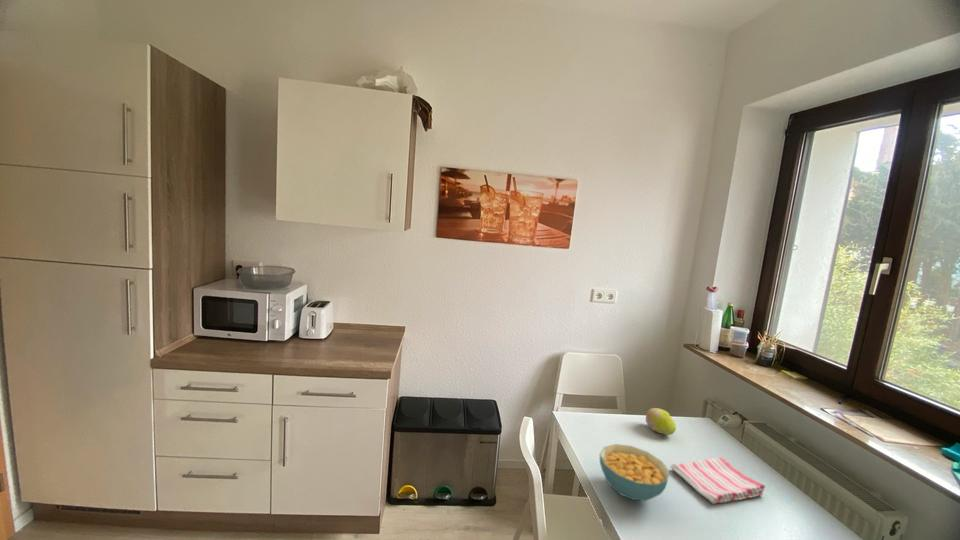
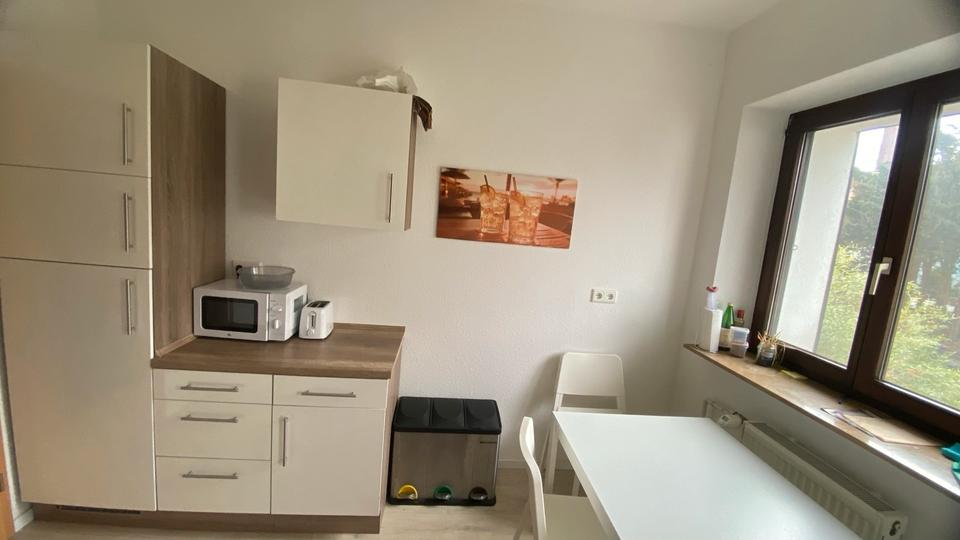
- fruit (661, 421)
- dish towel (716, 477)
- cereal bowl (631, 477)
